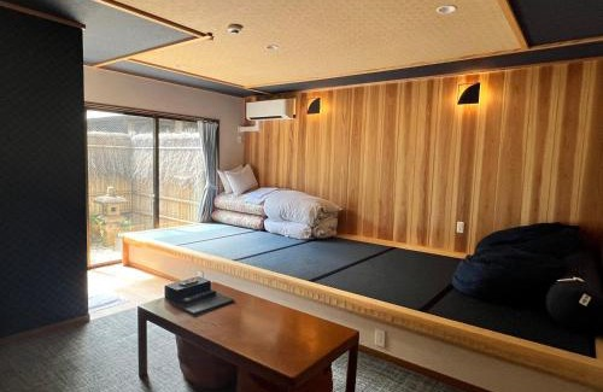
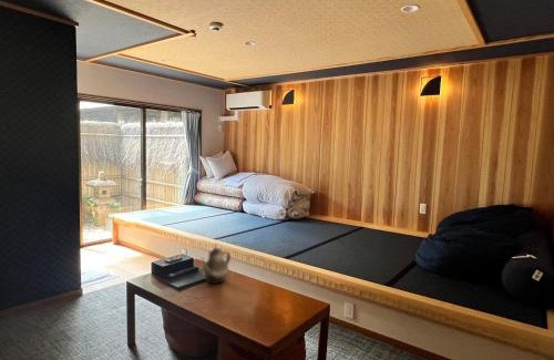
+ teapot (215, 261)
